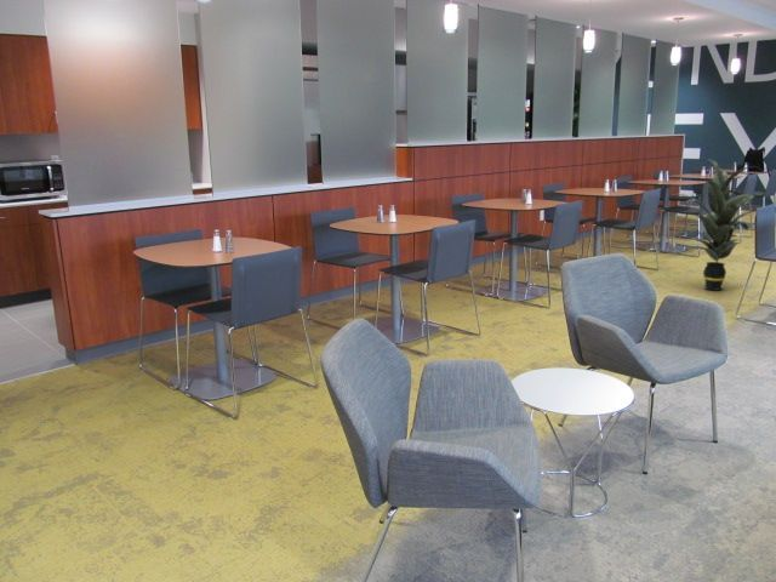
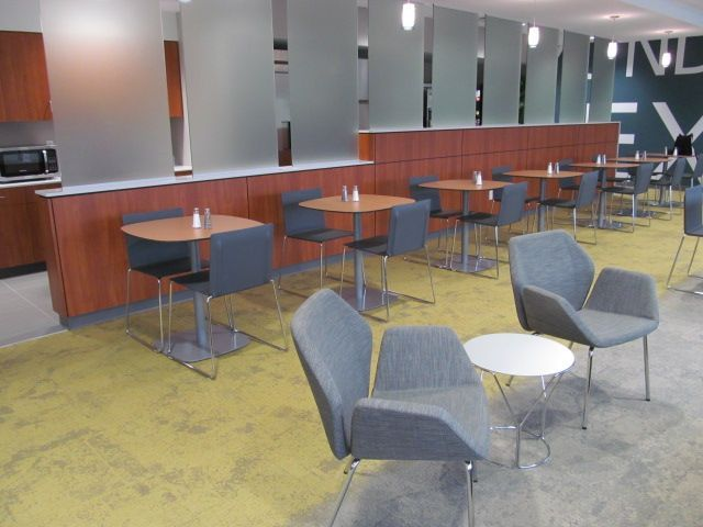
- indoor plant (715, 224)
